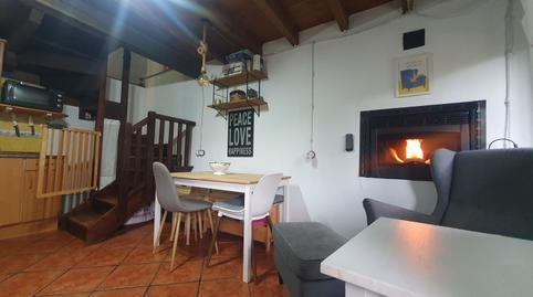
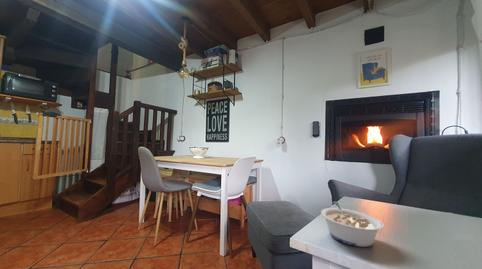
+ legume (347, 224)
